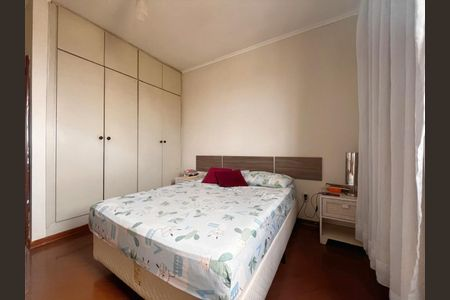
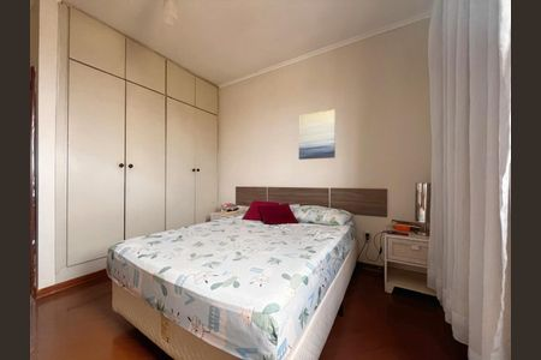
+ wall art (316, 136)
